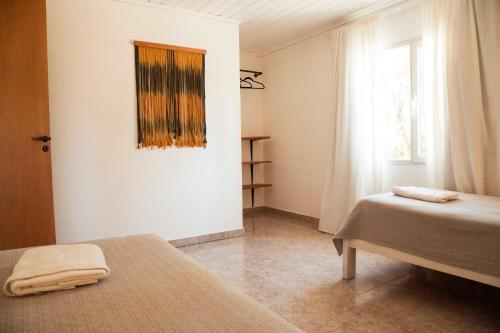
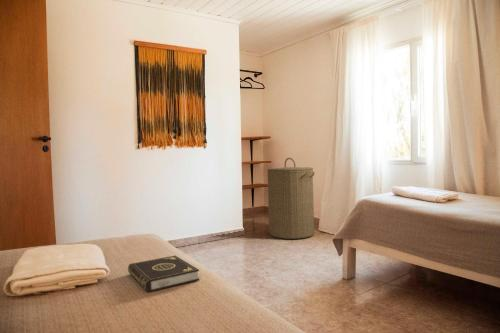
+ book (162, 271)
+ laundry hamper (290, 195)
